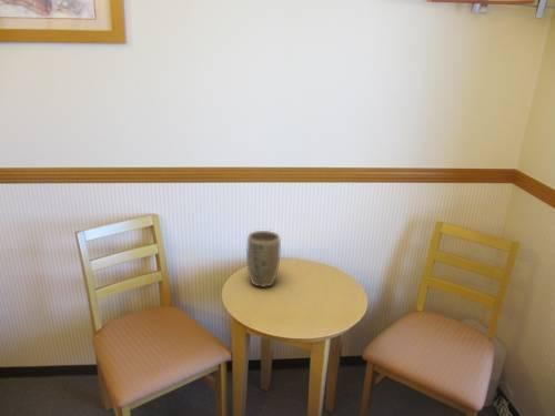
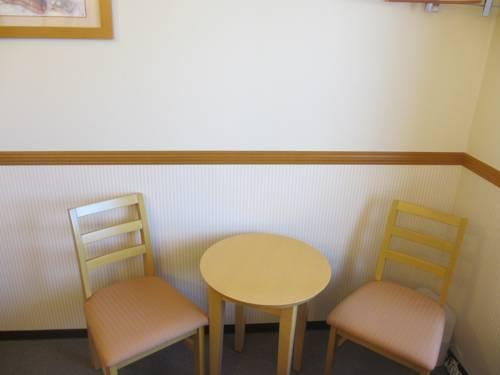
- plant pot (263, 258)
